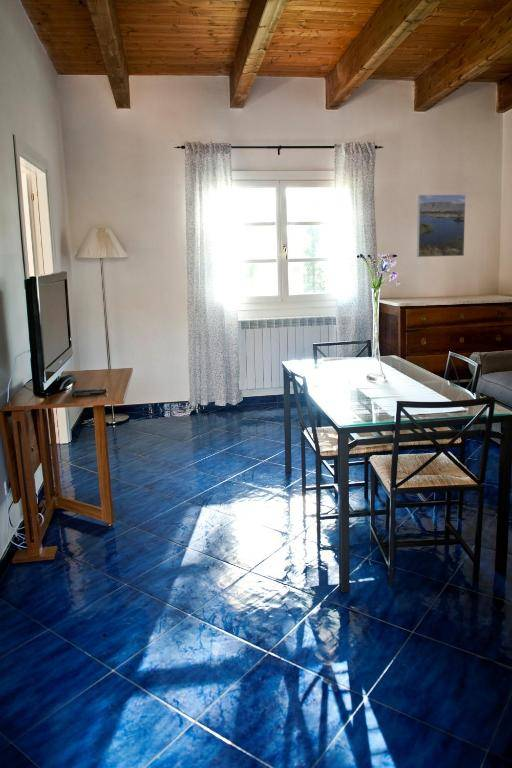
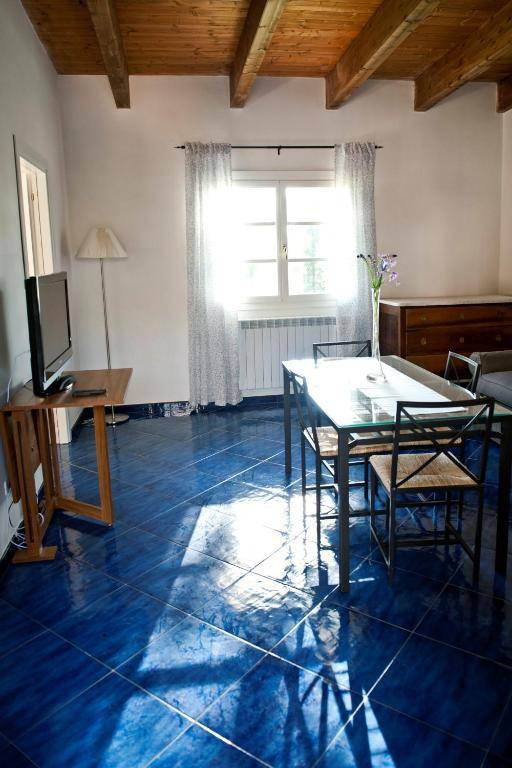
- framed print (441, 225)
